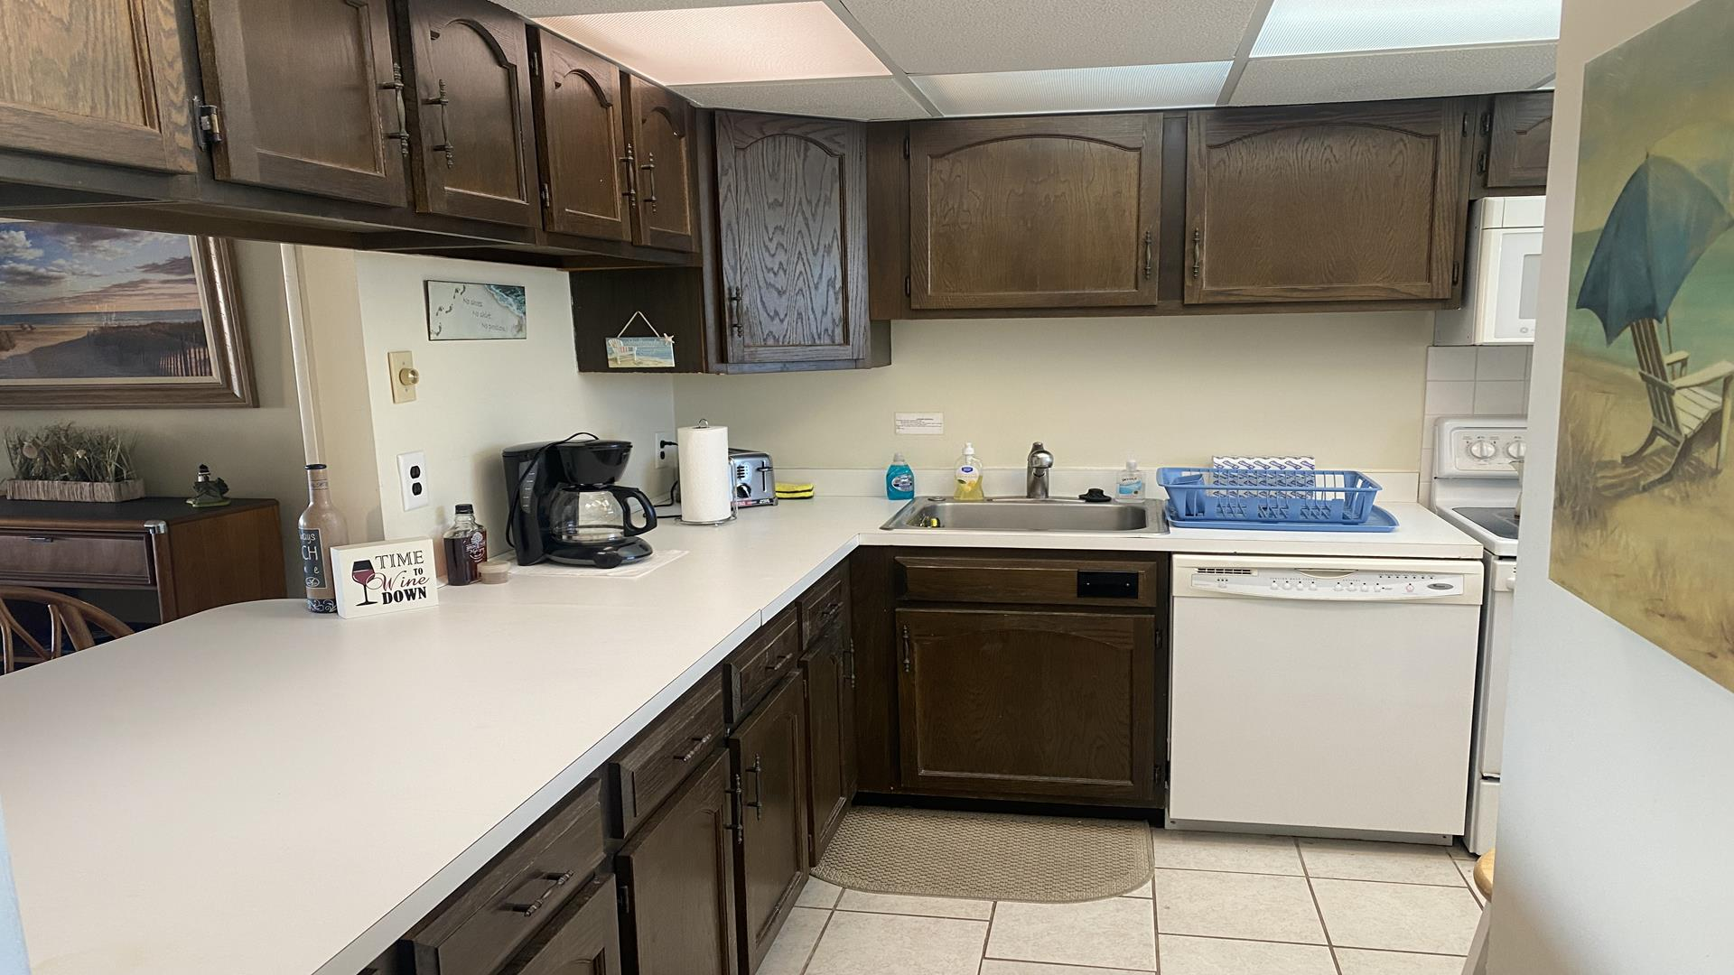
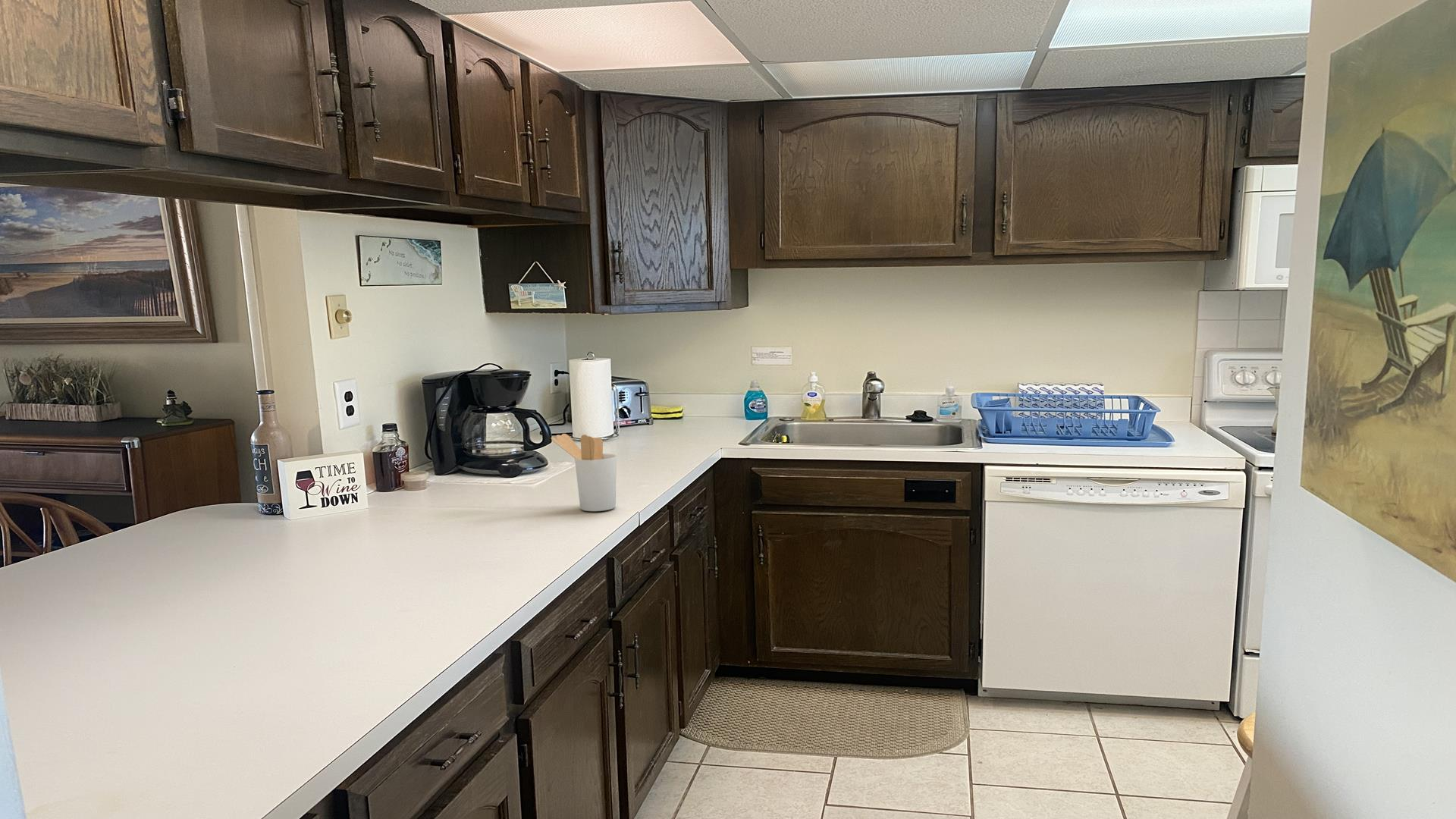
+ utensil holder (585, 469)
